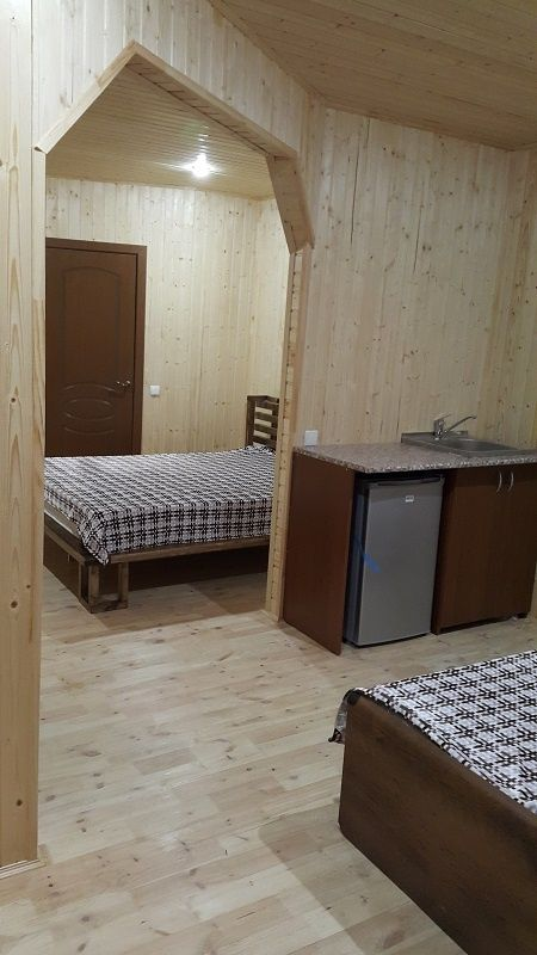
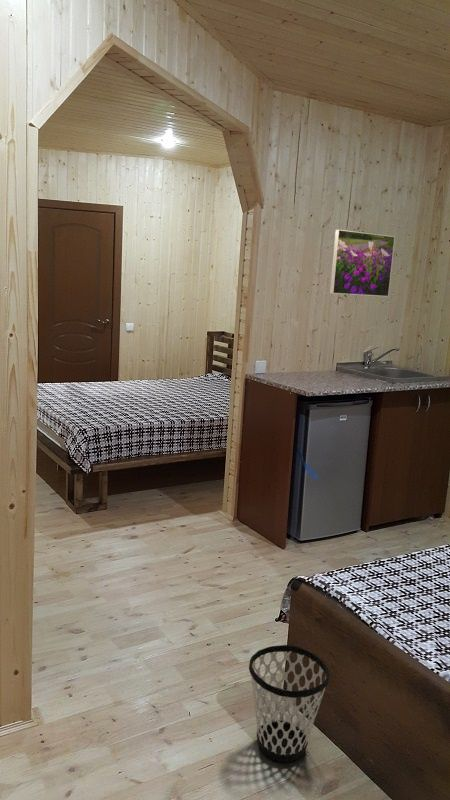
+ wastebasket (285, 706)
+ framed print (363, 264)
